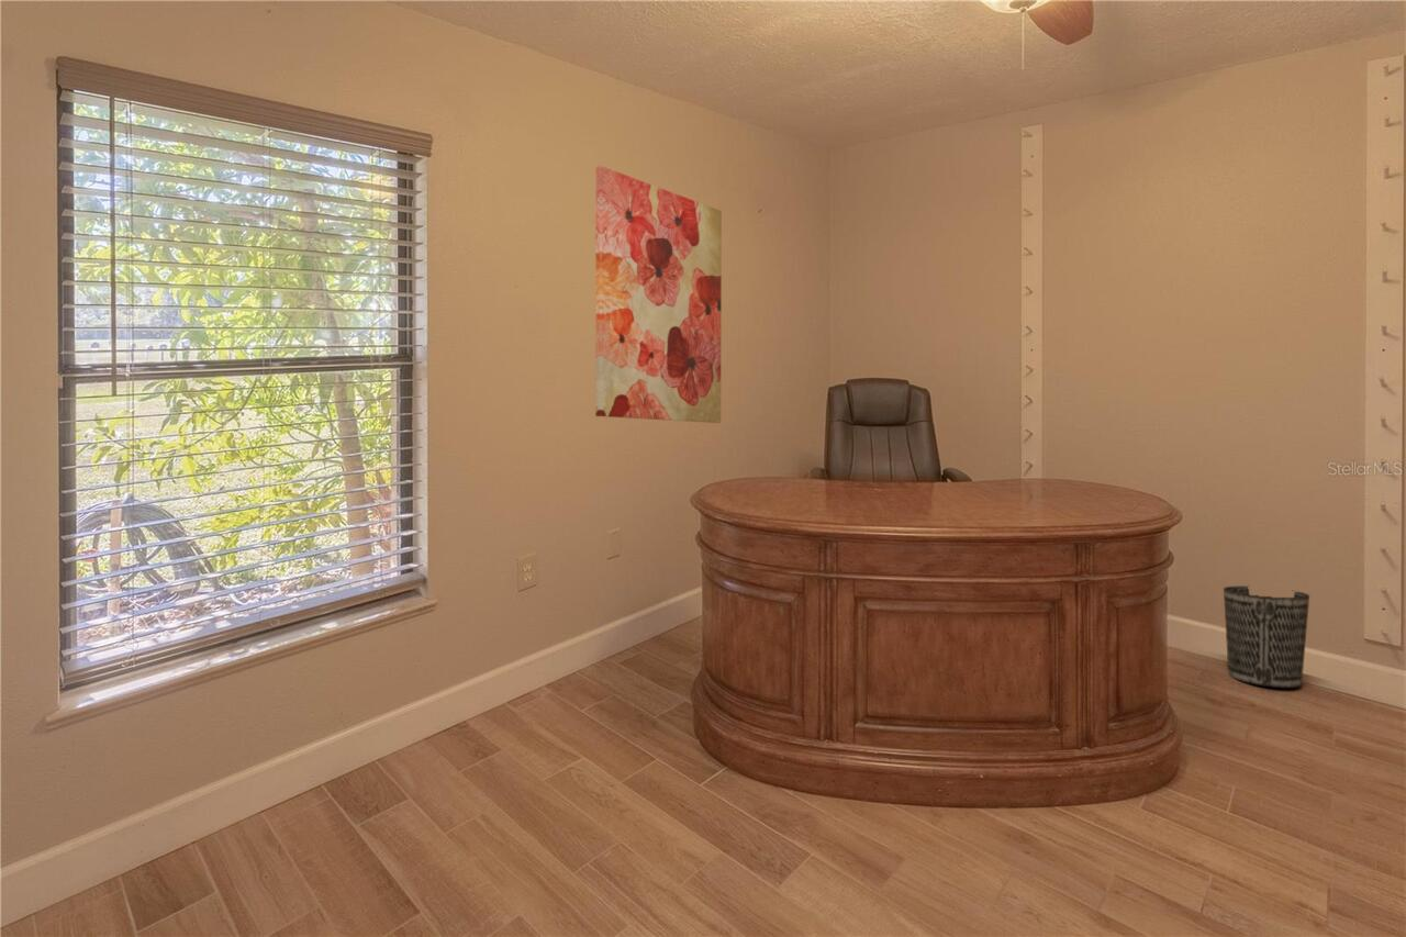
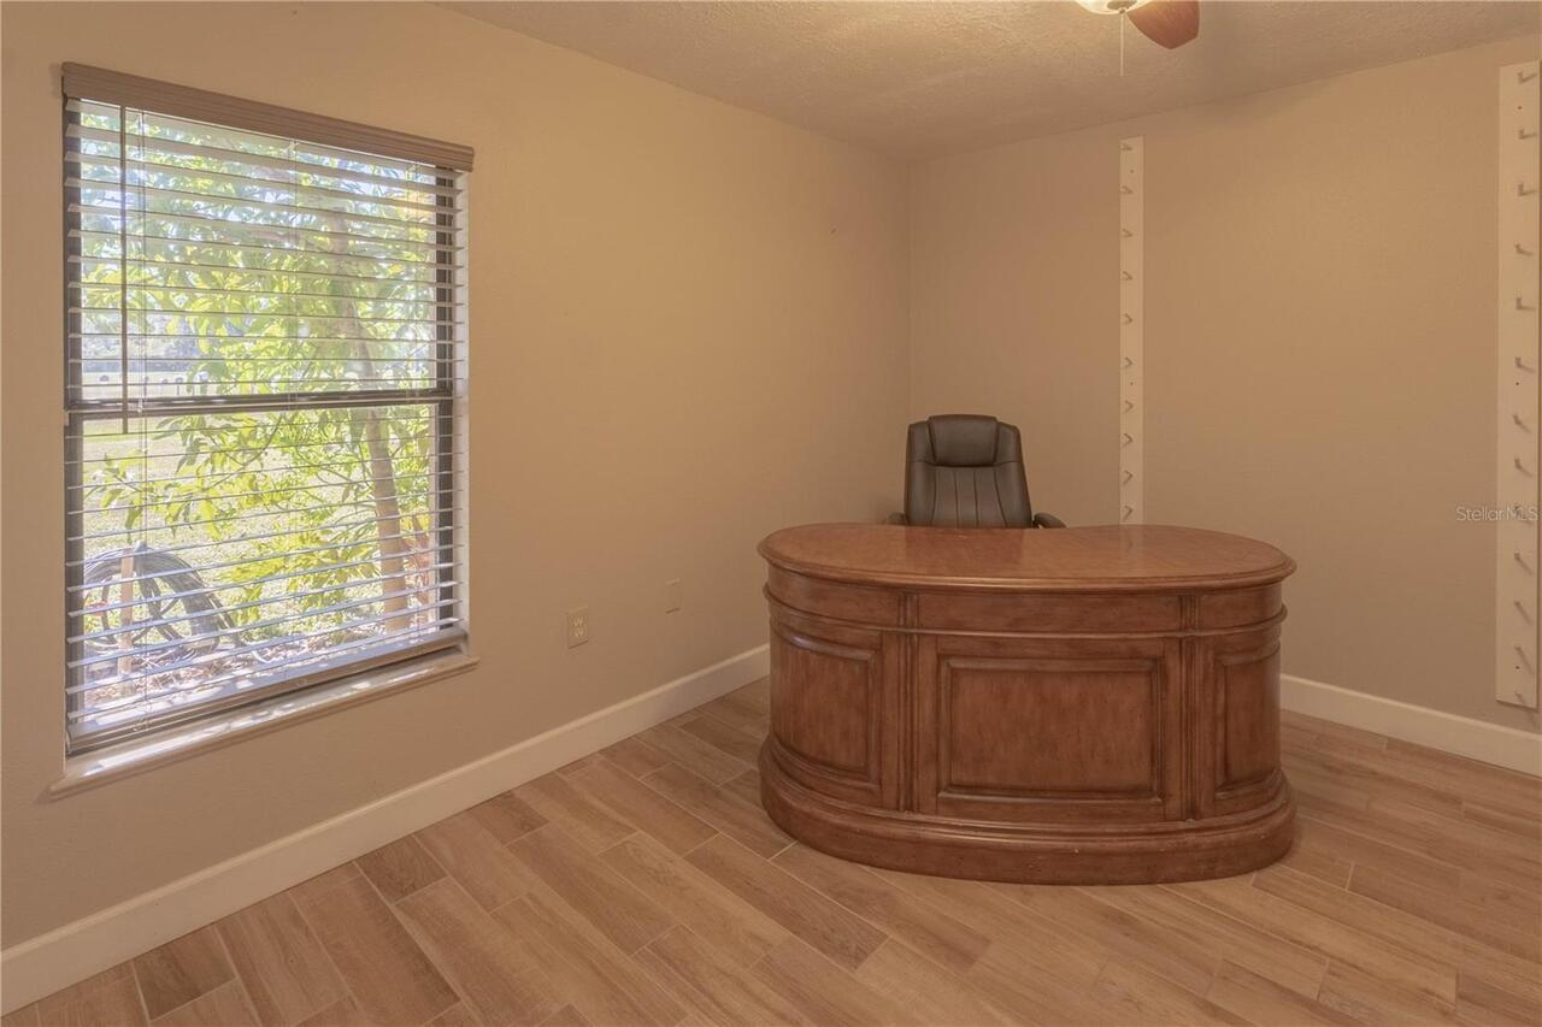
- wastebasket (1264, 635)
- wall art (663, 305)
